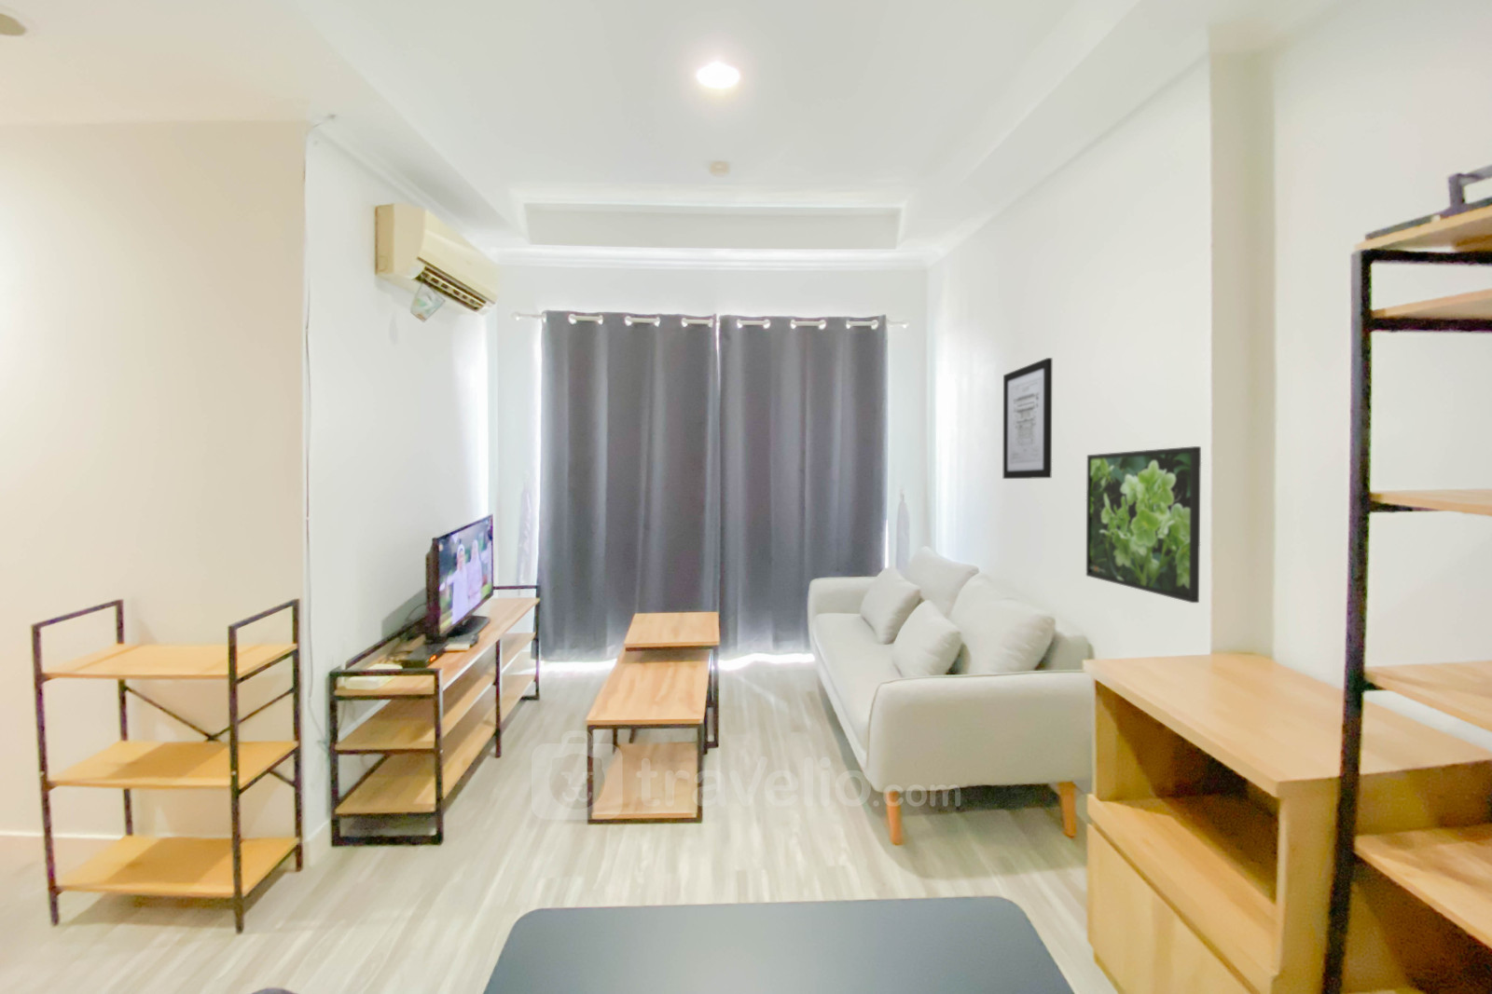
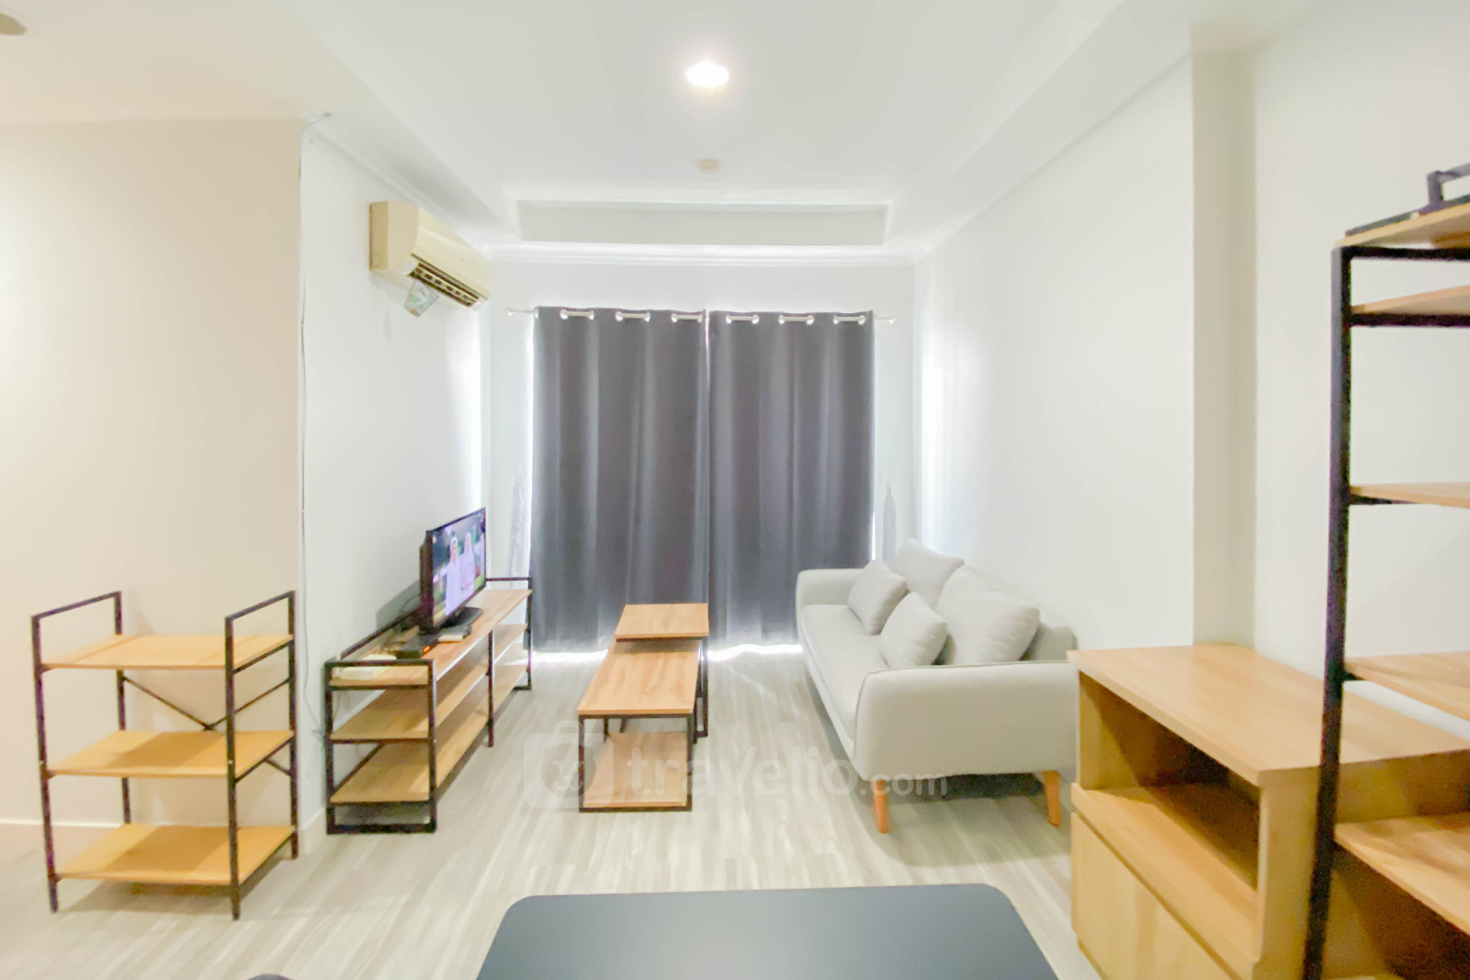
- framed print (1136, 519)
- wall art (1025, 422)
